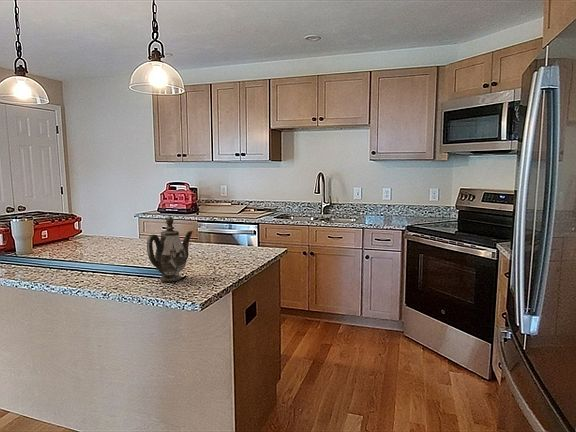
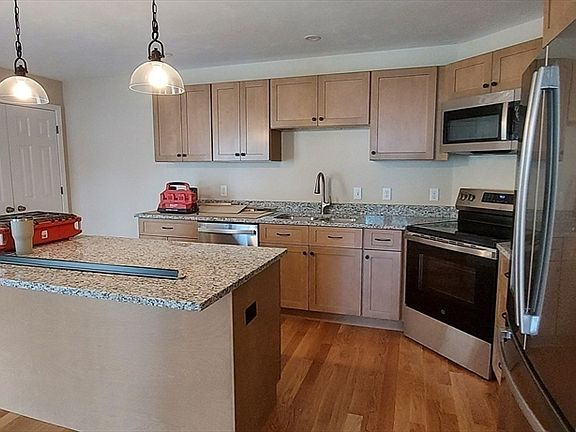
- teapot (171, 247)
